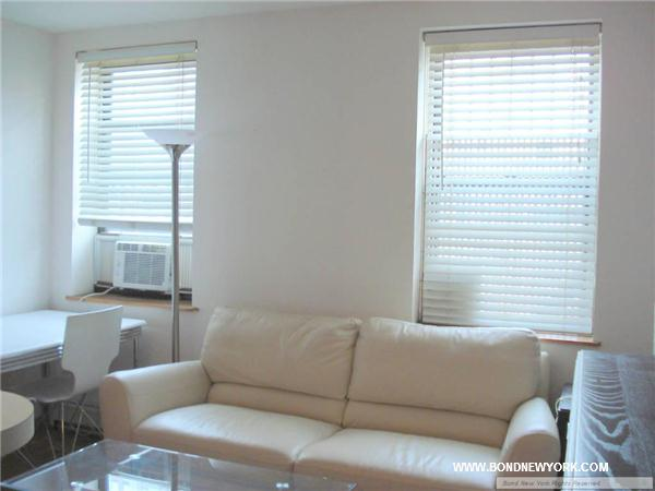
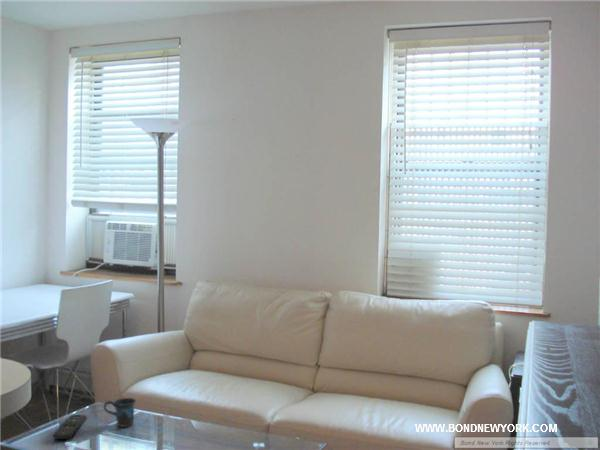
+ remote control (70, 426)
+ mug (120, 412)
